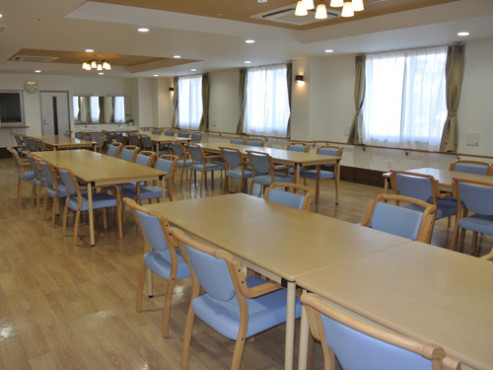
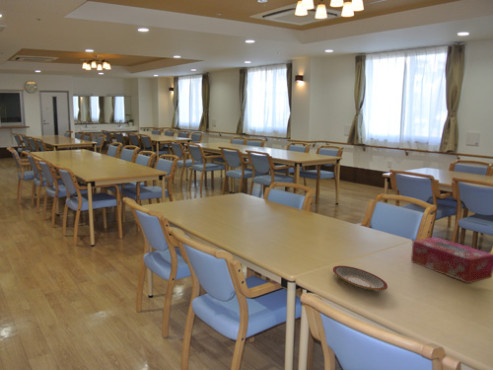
+ tissue box (450, 258)
+ plate (358, 279)
